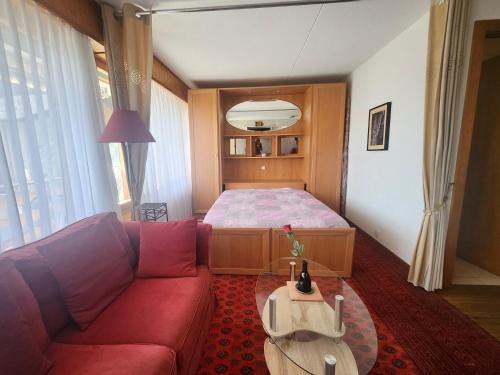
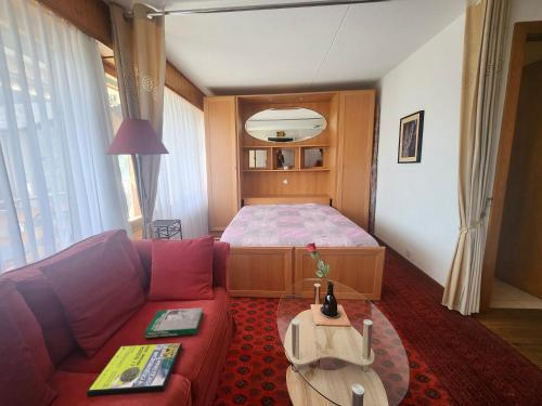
+ book (176, 322)
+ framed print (140, 366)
